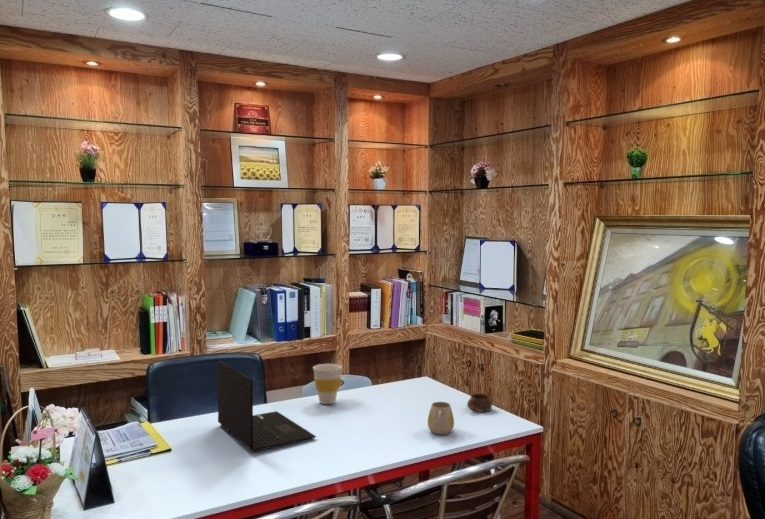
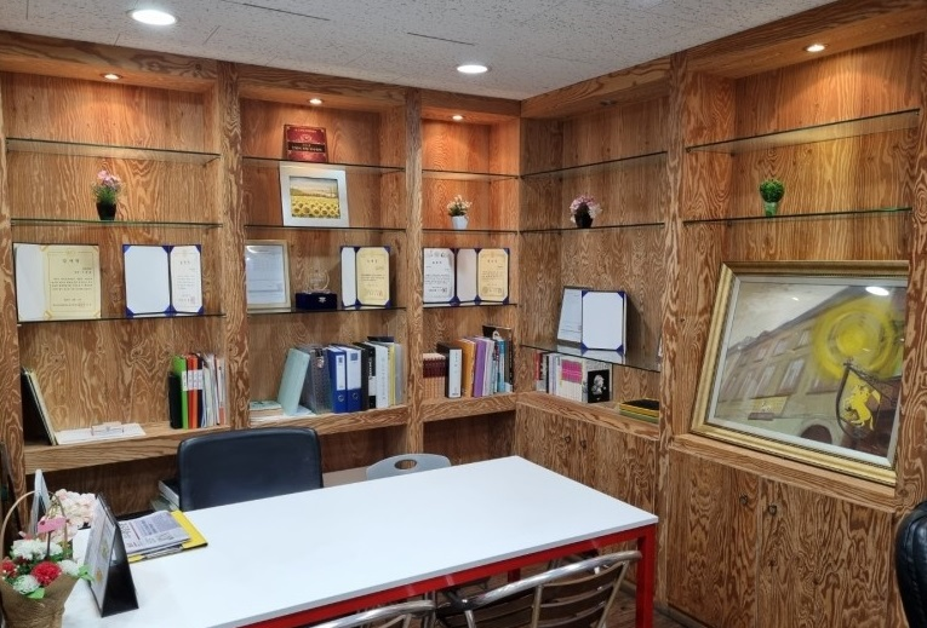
- mug (440, 419)
- laptop (252, 398)
- cup (327, 384)
- cup (477, 402)
